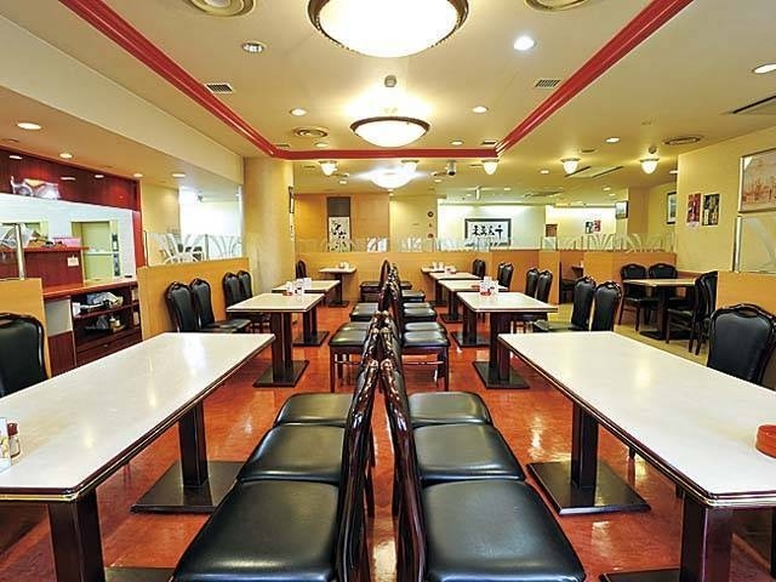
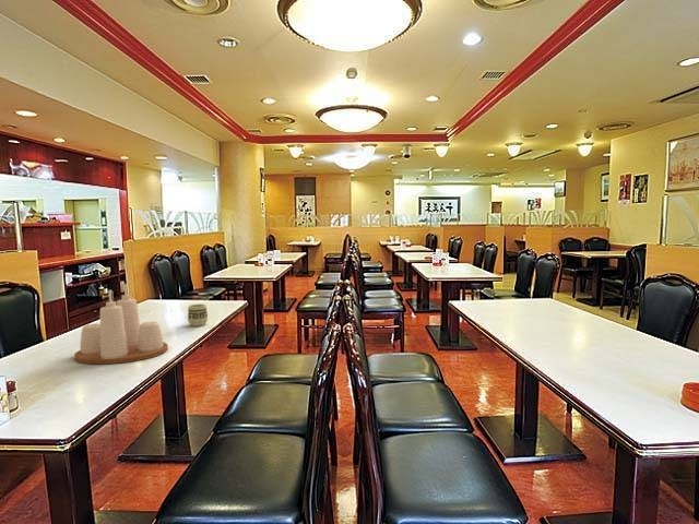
+ cup (198, 314)
+ condiment set (120, 320)
